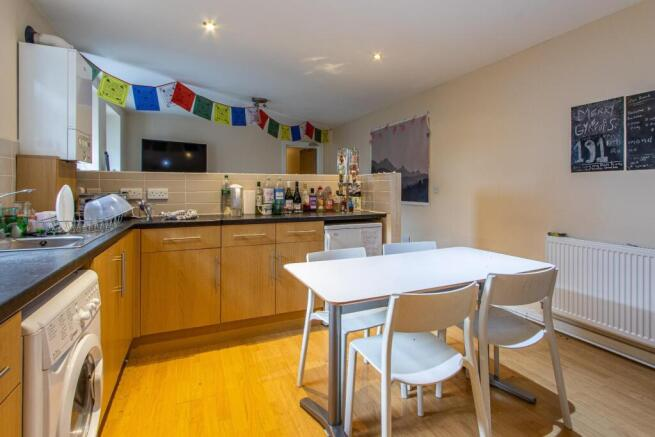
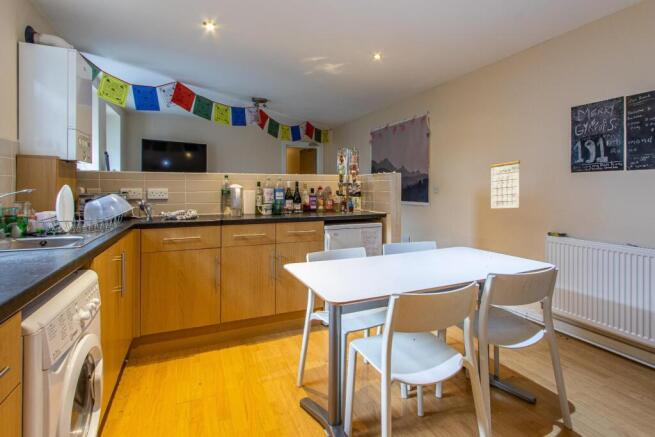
+ calendar (504, 180)
